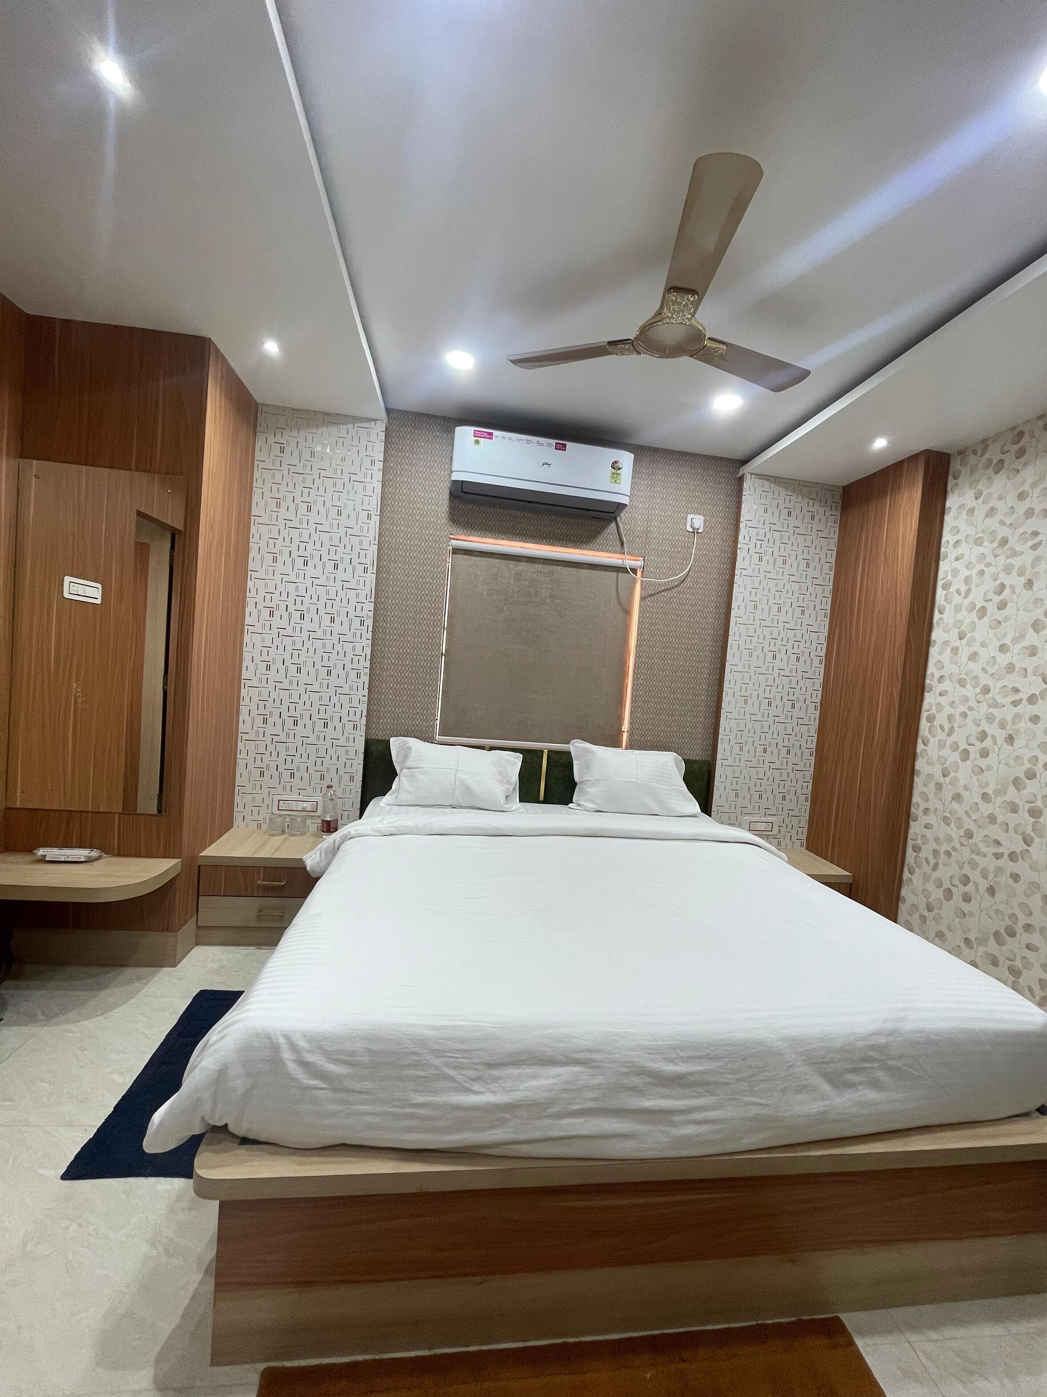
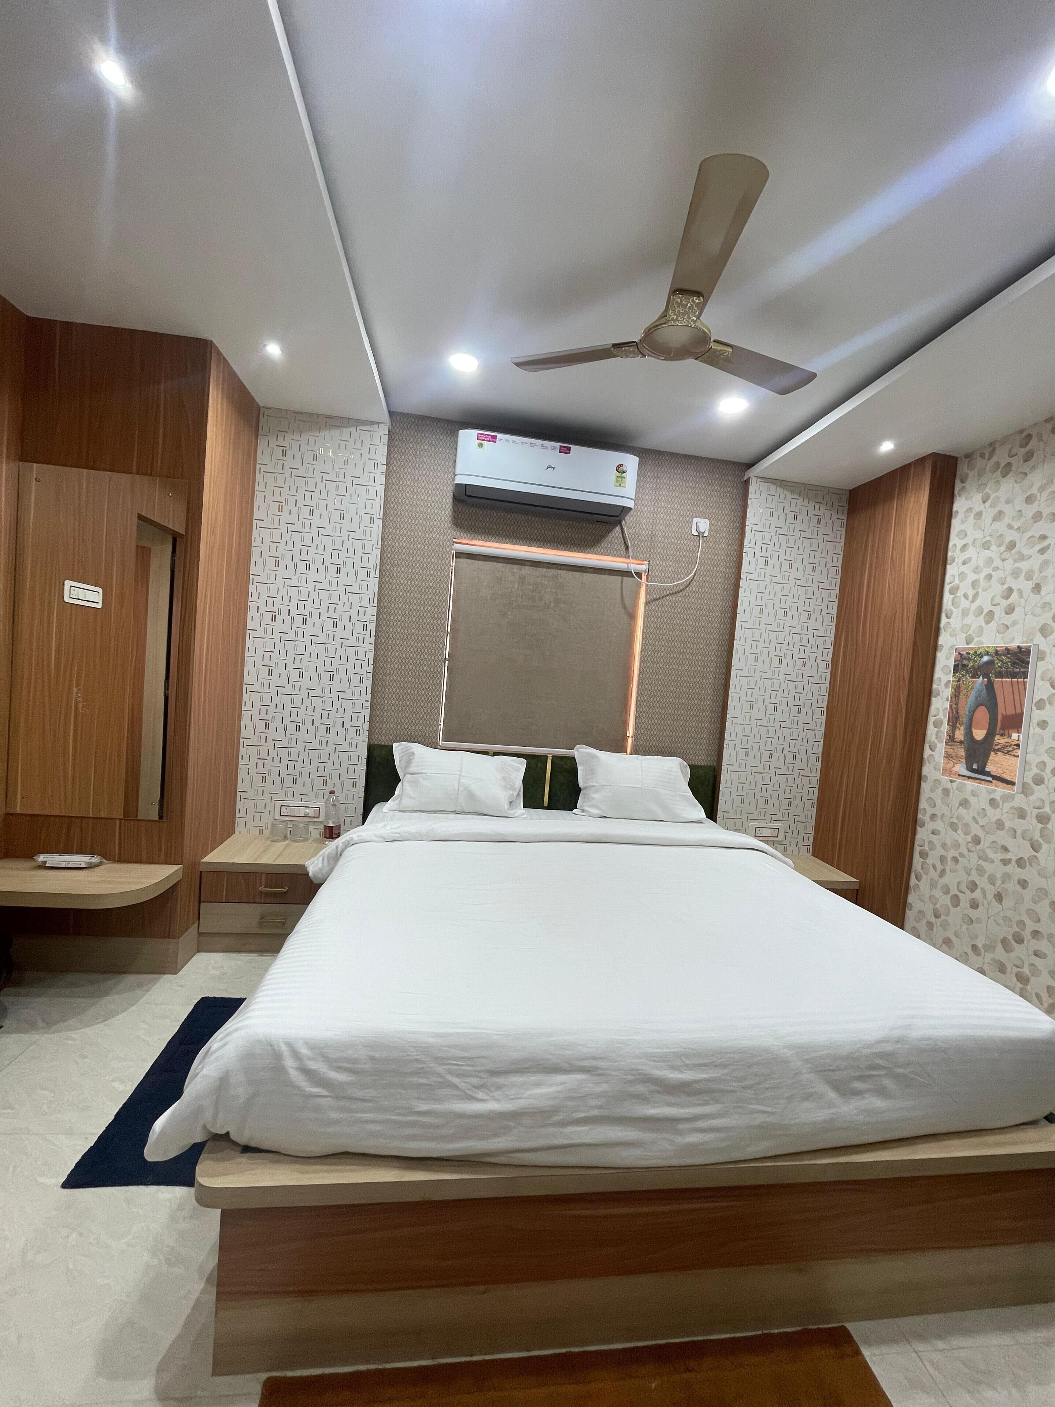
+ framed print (986, 716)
